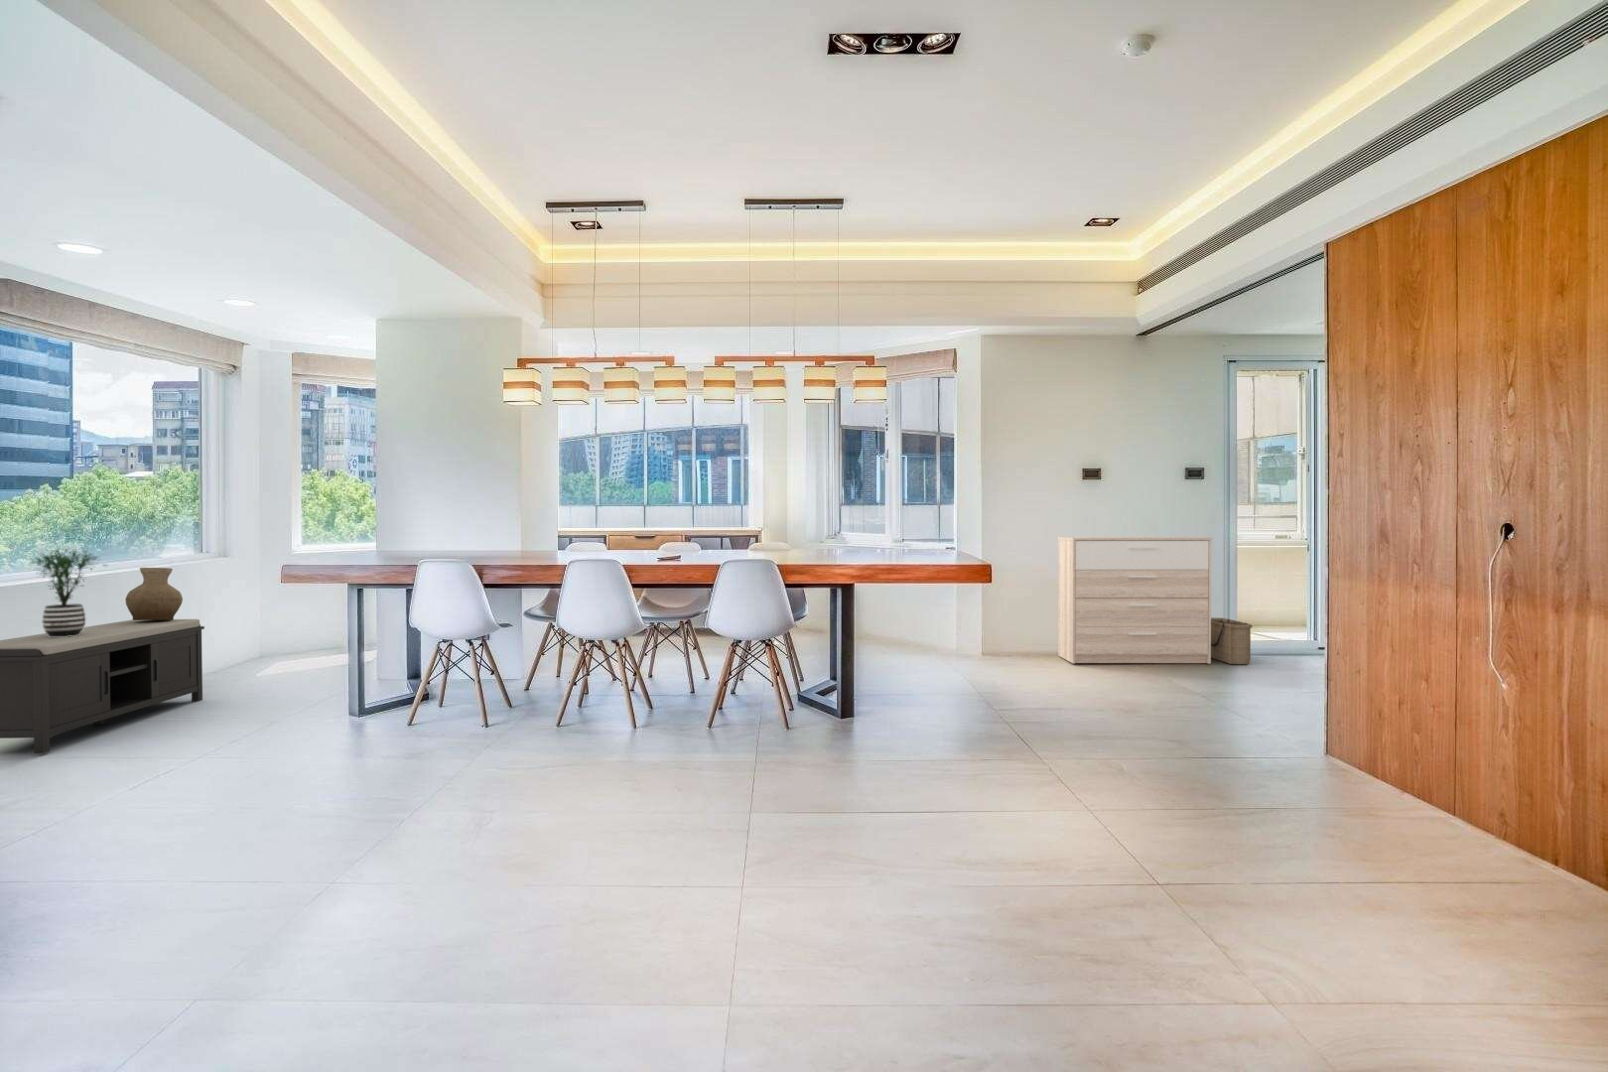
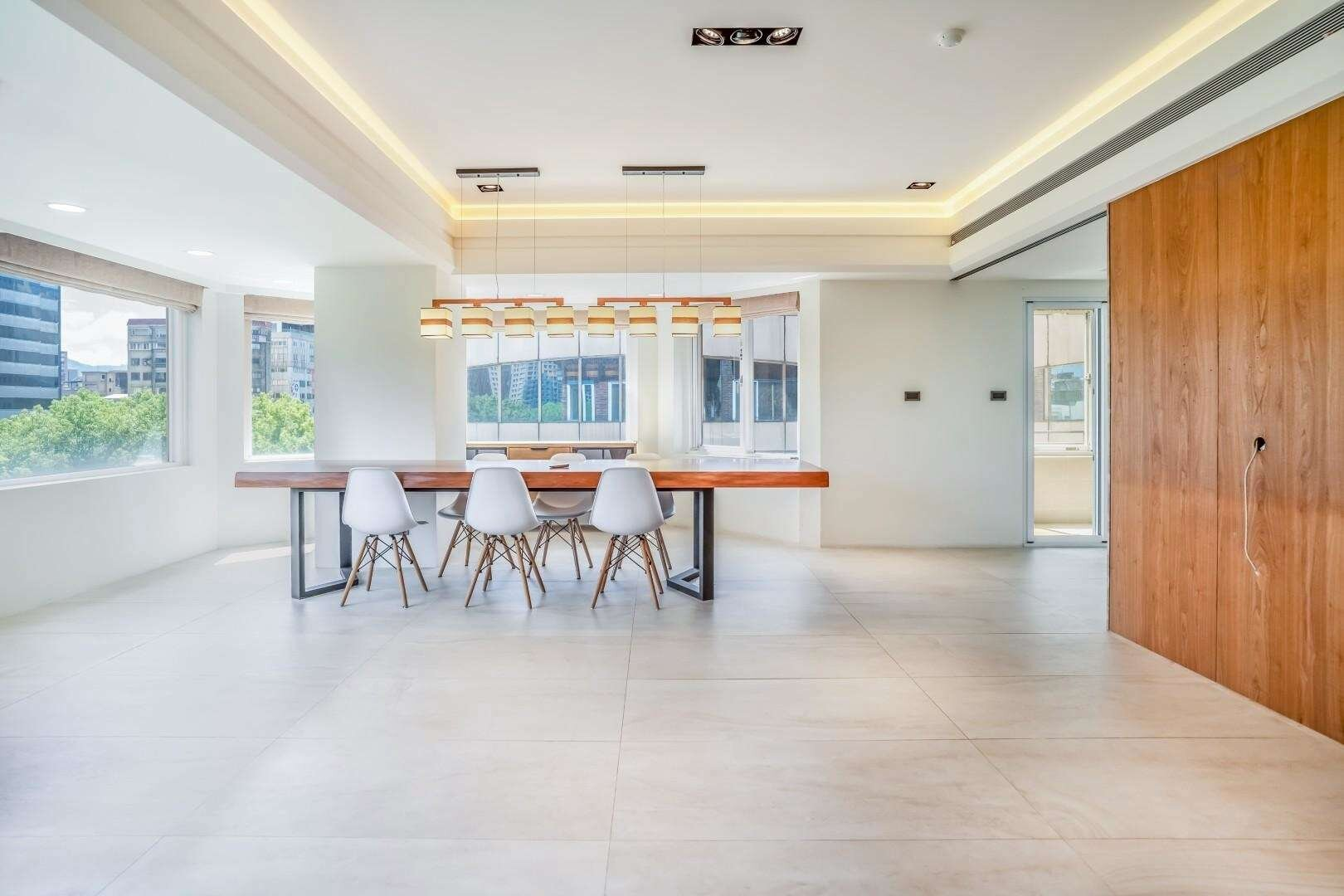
- vase (152, 595)
- potted plant (63, 591)
- basket (1226, 640)
- sideboard (1133, 598)
- bench (95, 677)
